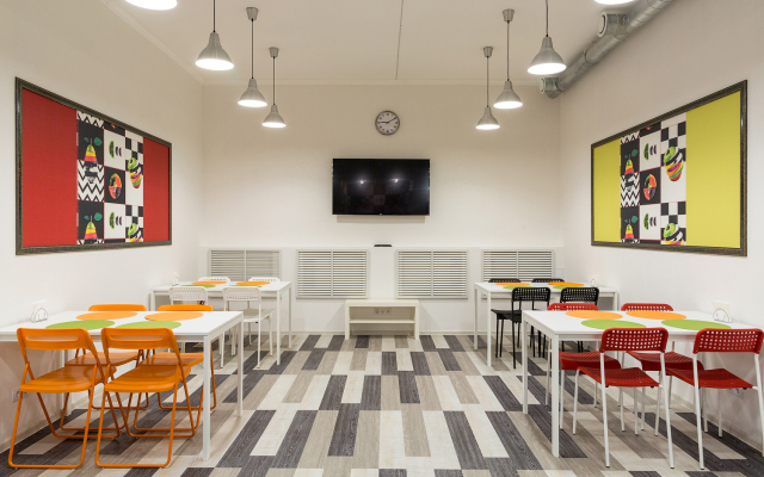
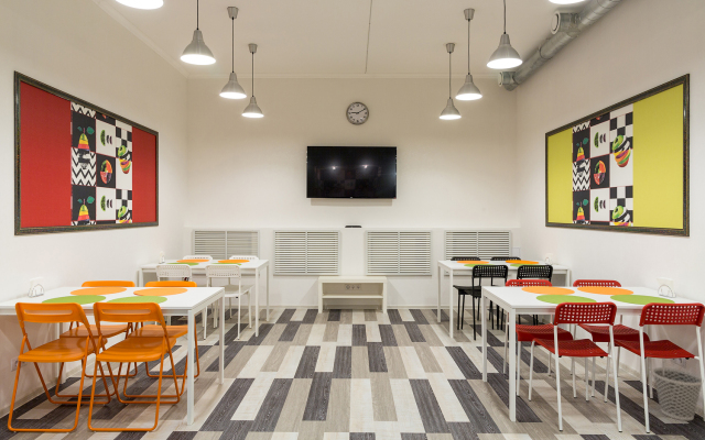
+ wastebasket (676, 394)
